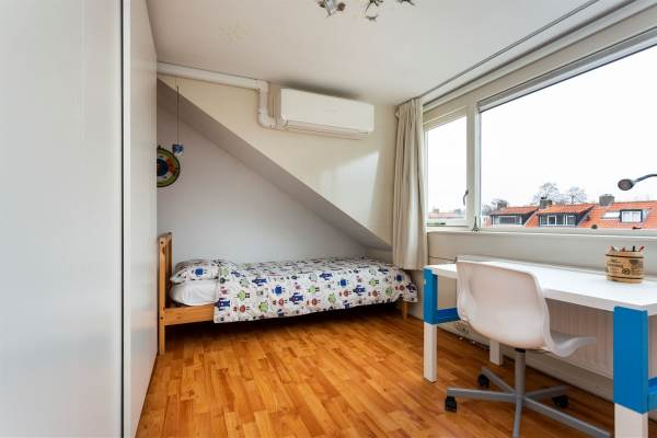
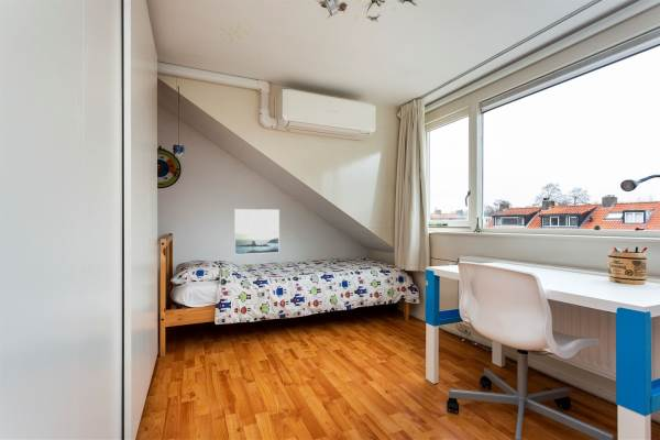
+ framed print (257, 231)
